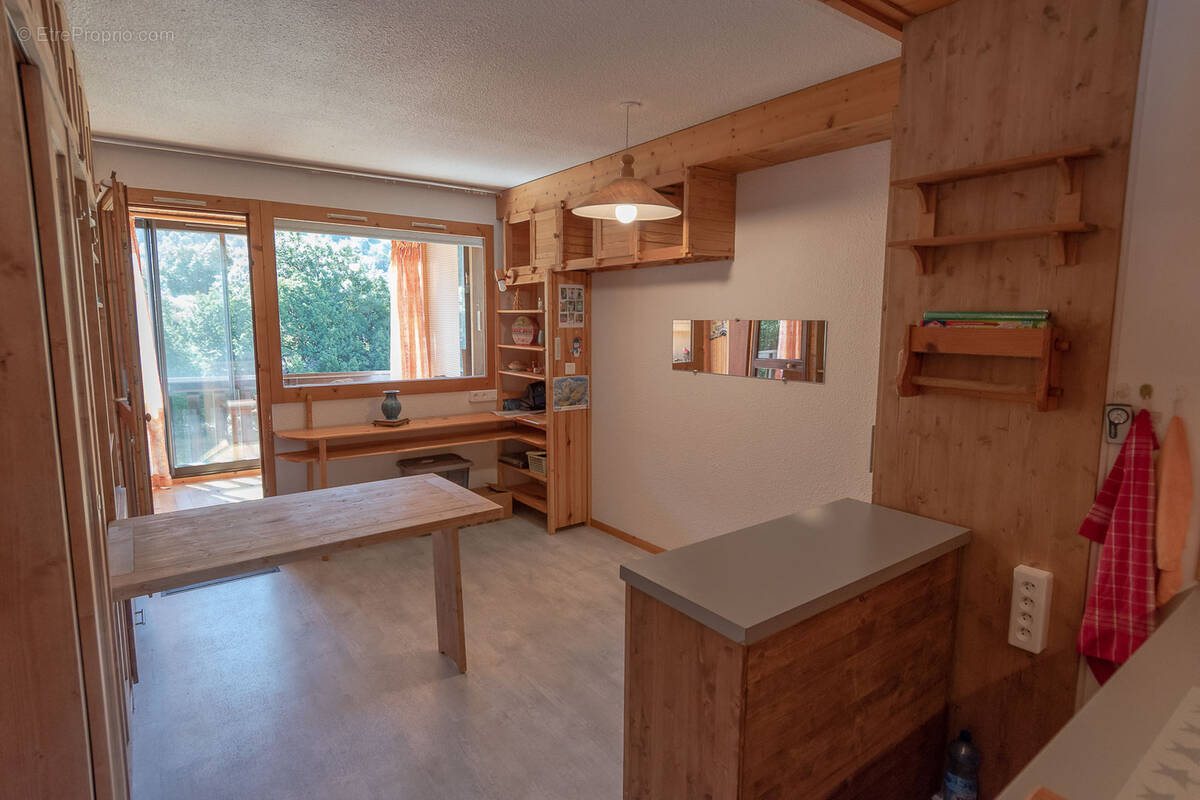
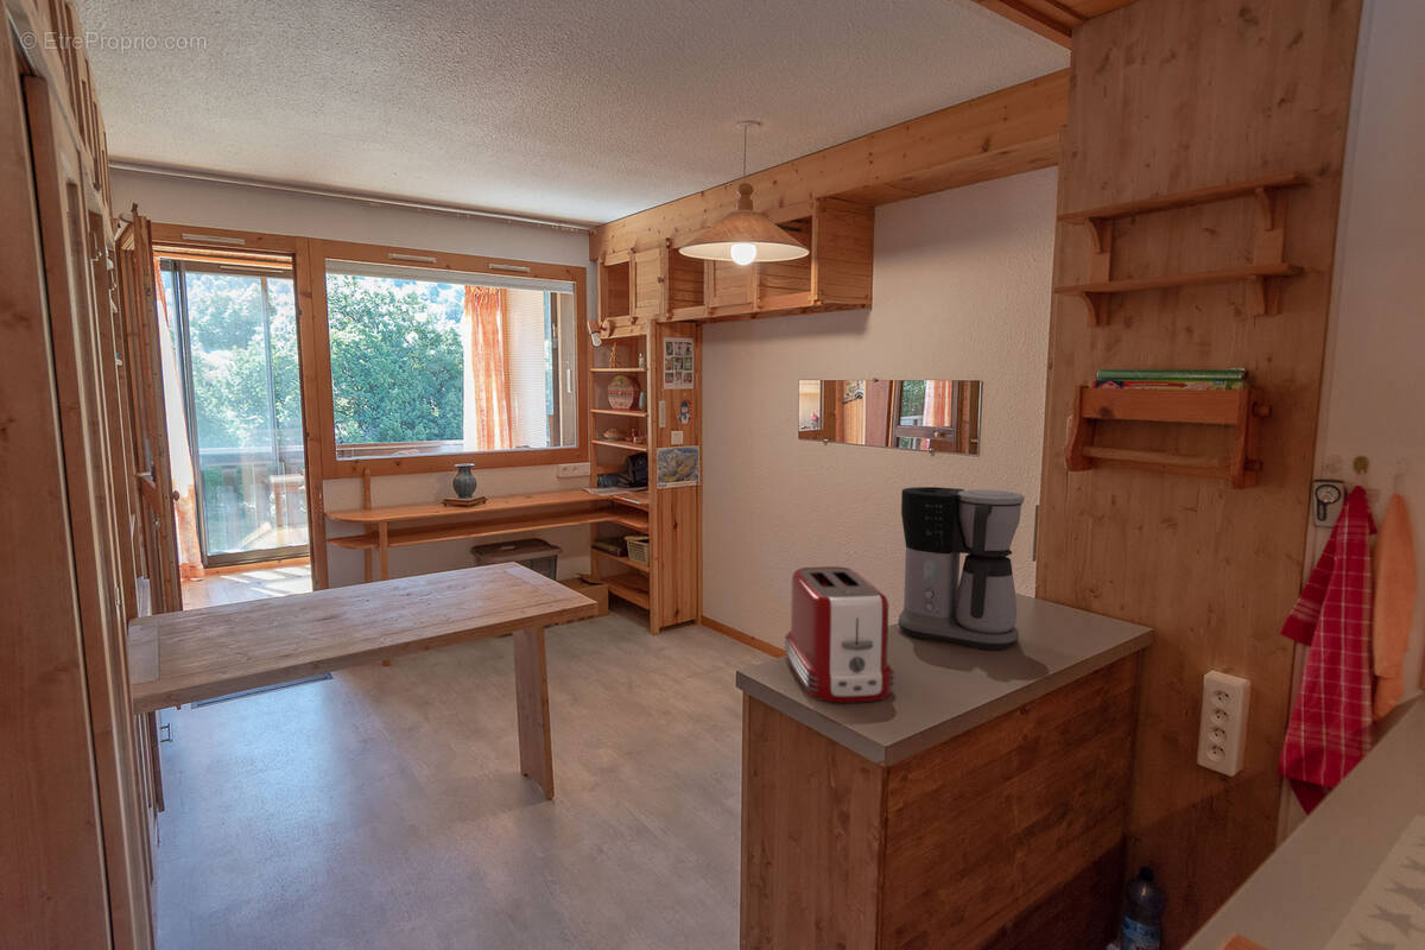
+ toaster (836, 626)
+ coffee maker (956, 564)
